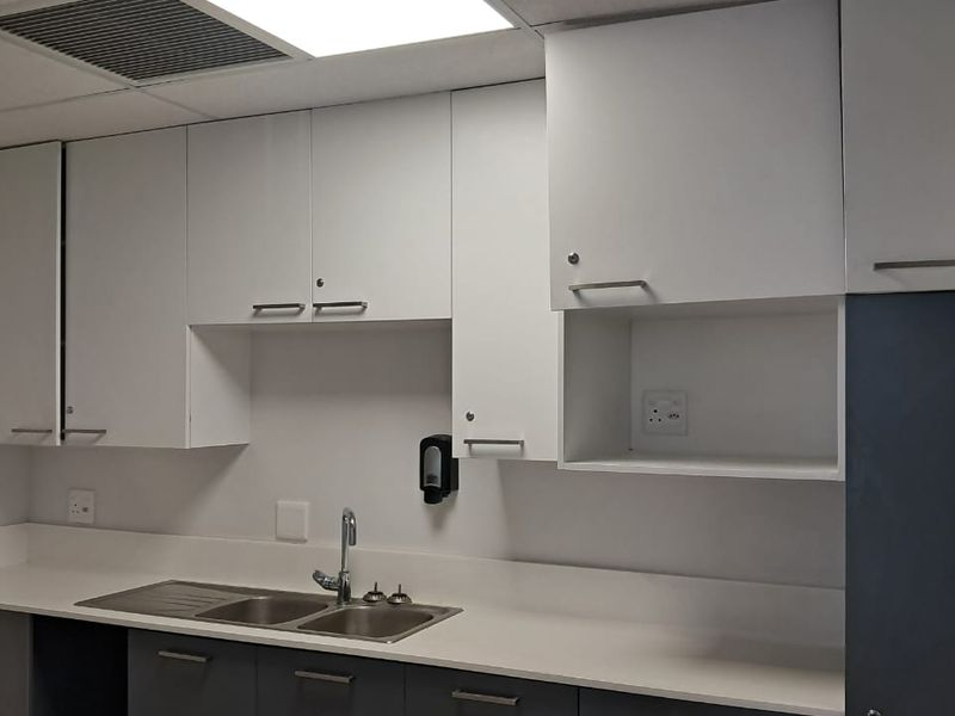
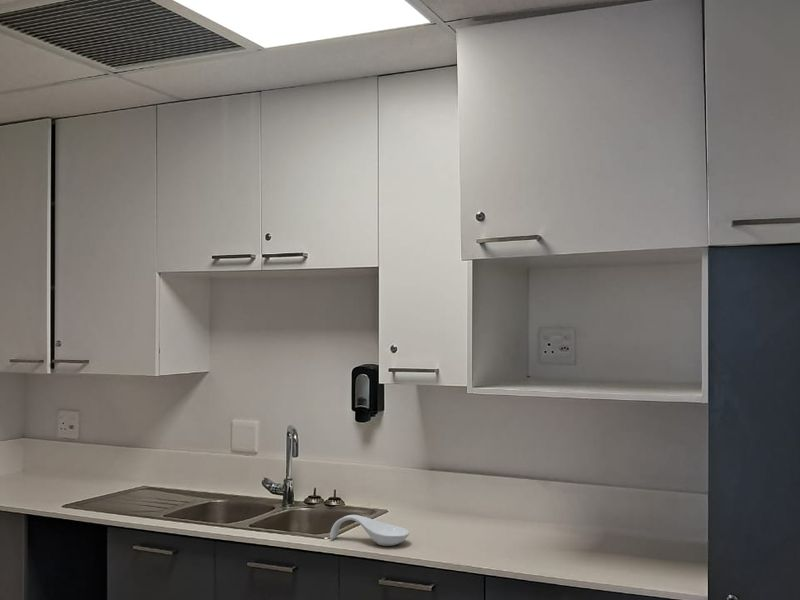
+ spoon rest (369, 529)
